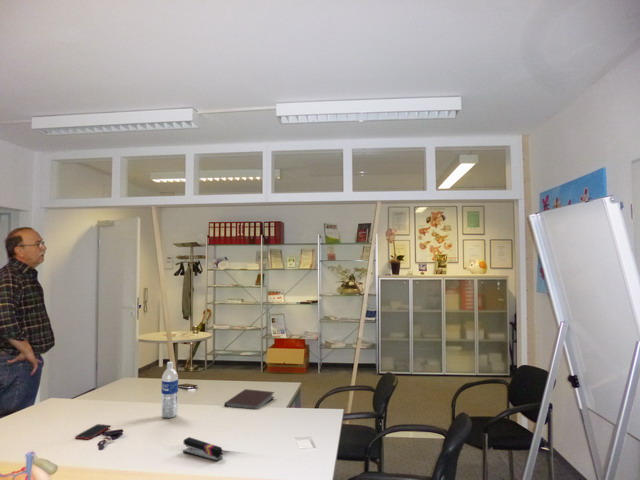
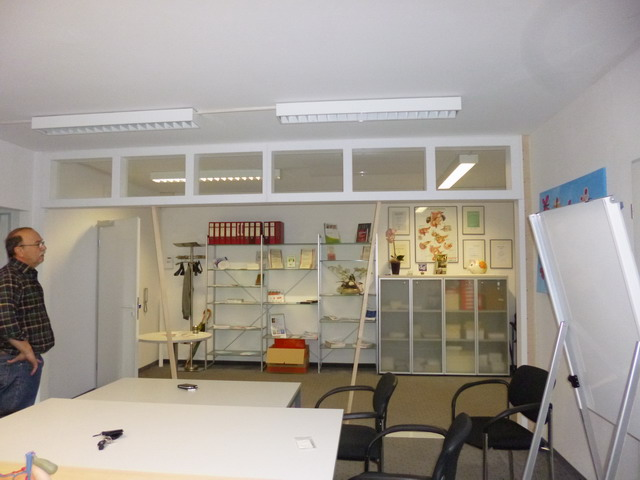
- stapler (202, 448)
- cell phone (93, 431)
- notebook (250, 399)
- water bottle (169, 389)
